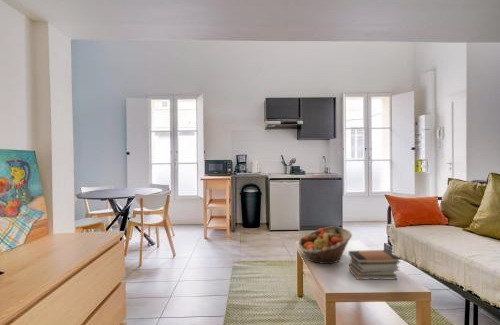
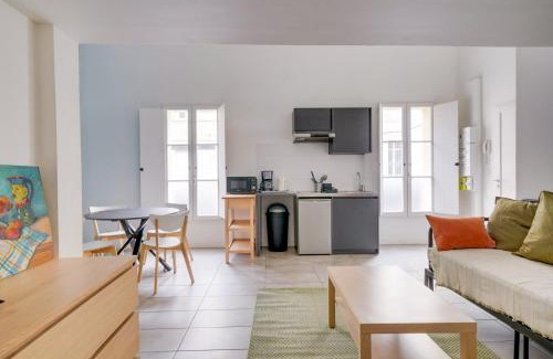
- book stack (373, 264)
- fruit basket (324, 243)
